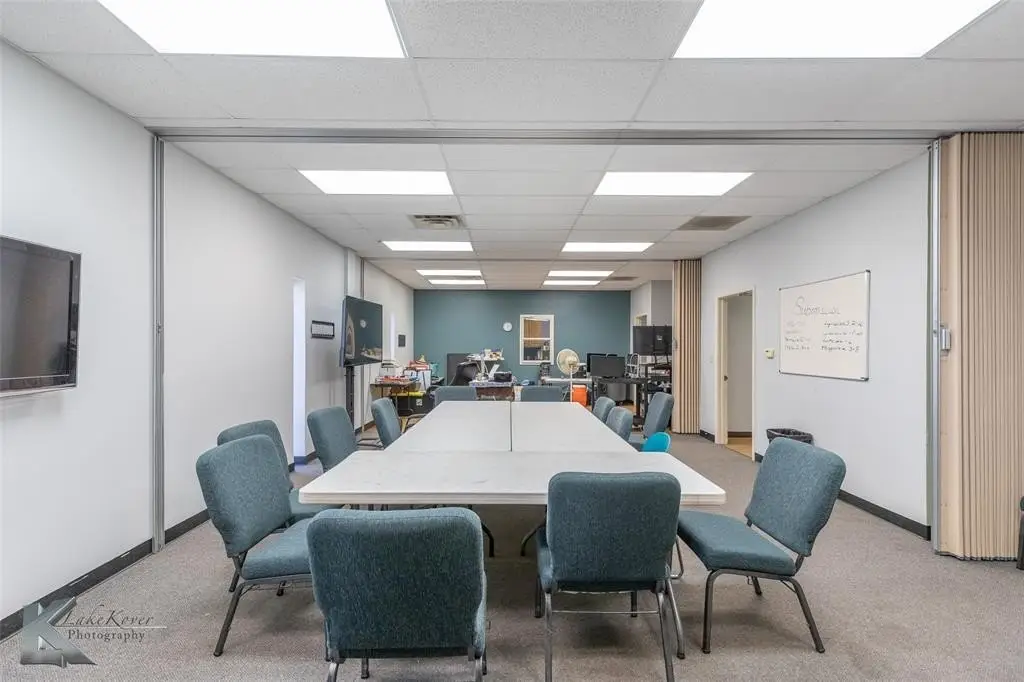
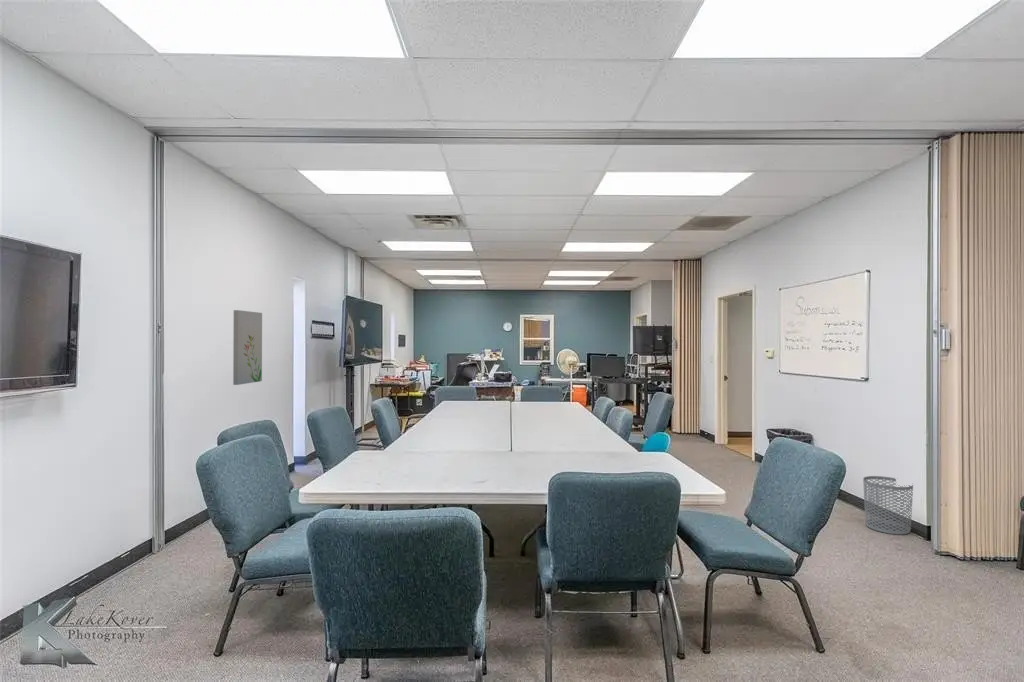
+ waste bin (887, 504)
+ wall art (248, 347)
